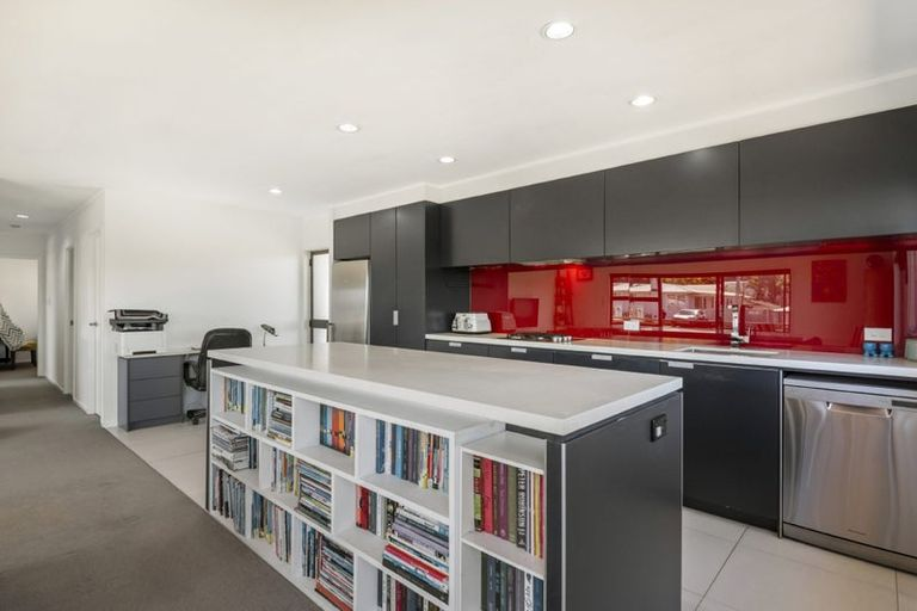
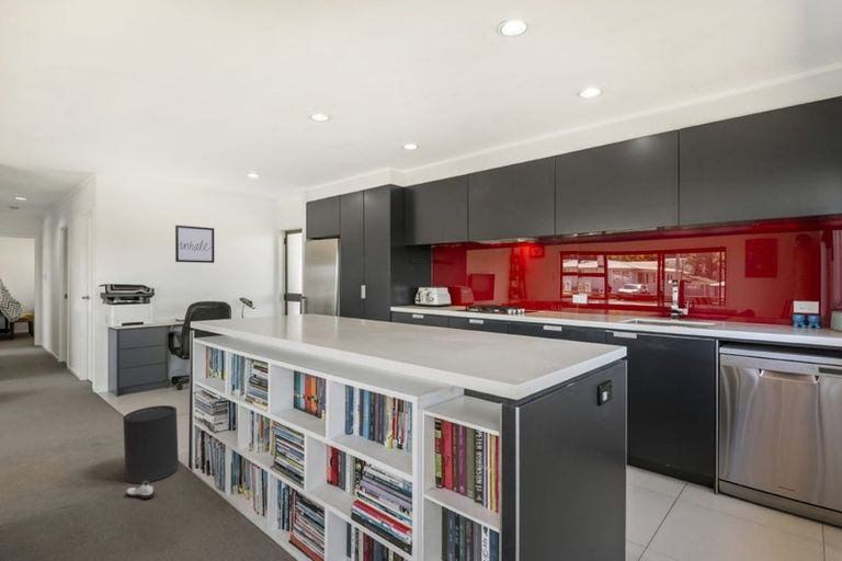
+ trash can (151, 442)
+ shoe (140, 488)
+ wall art (195, 244)
